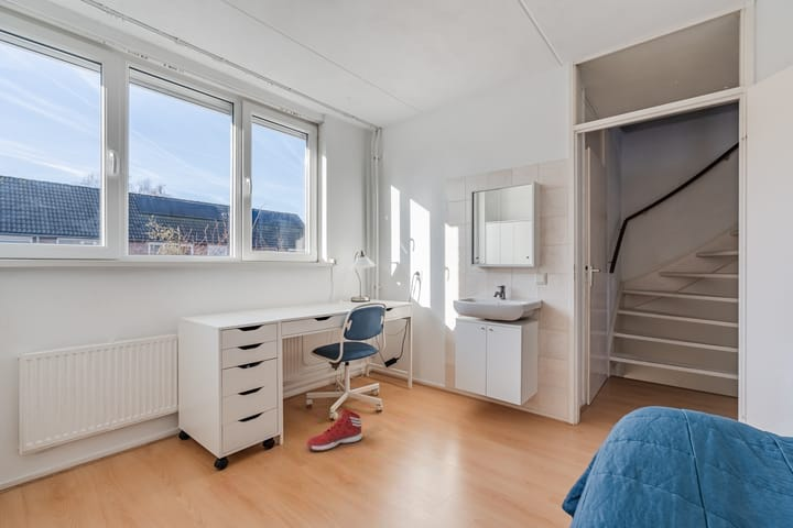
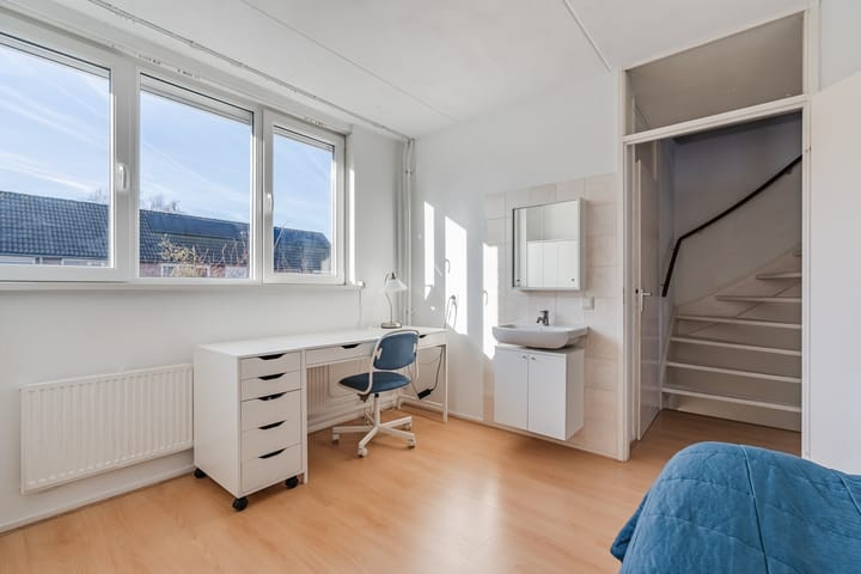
- sneaker (335, 427)
